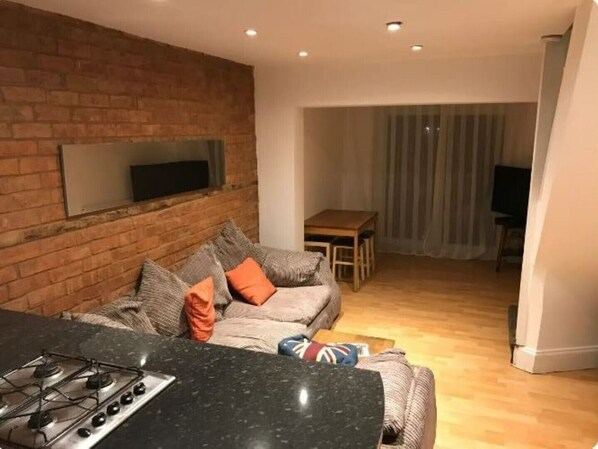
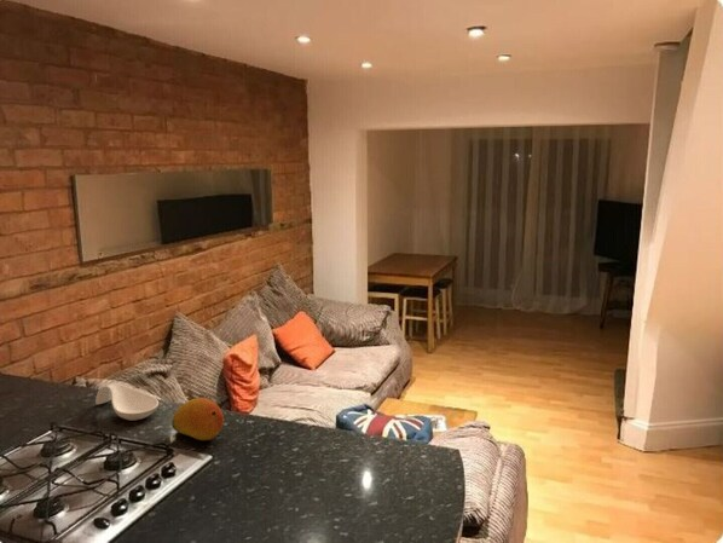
+ fruit (197, 417)
+ spoon rest (123, 399)
